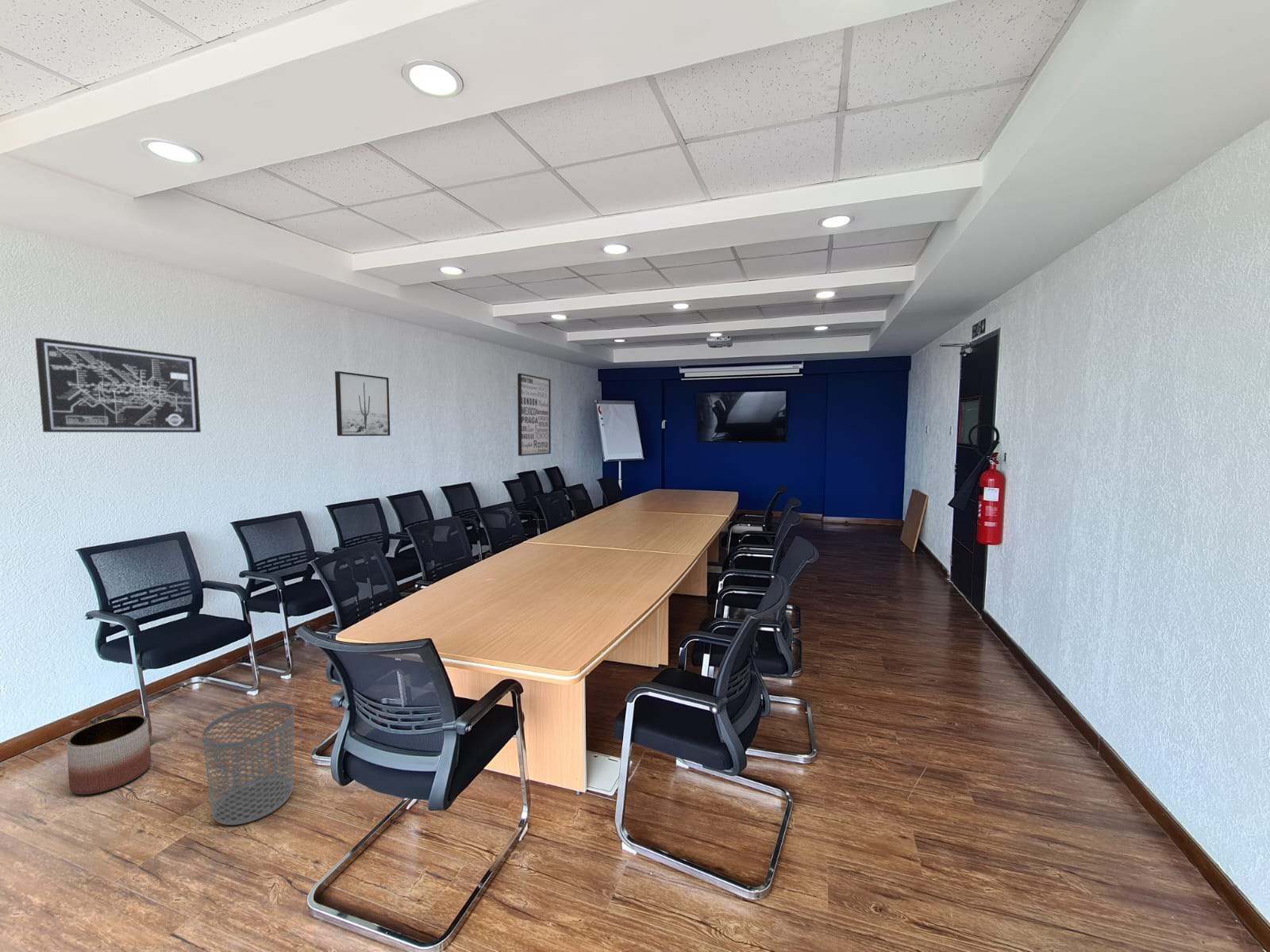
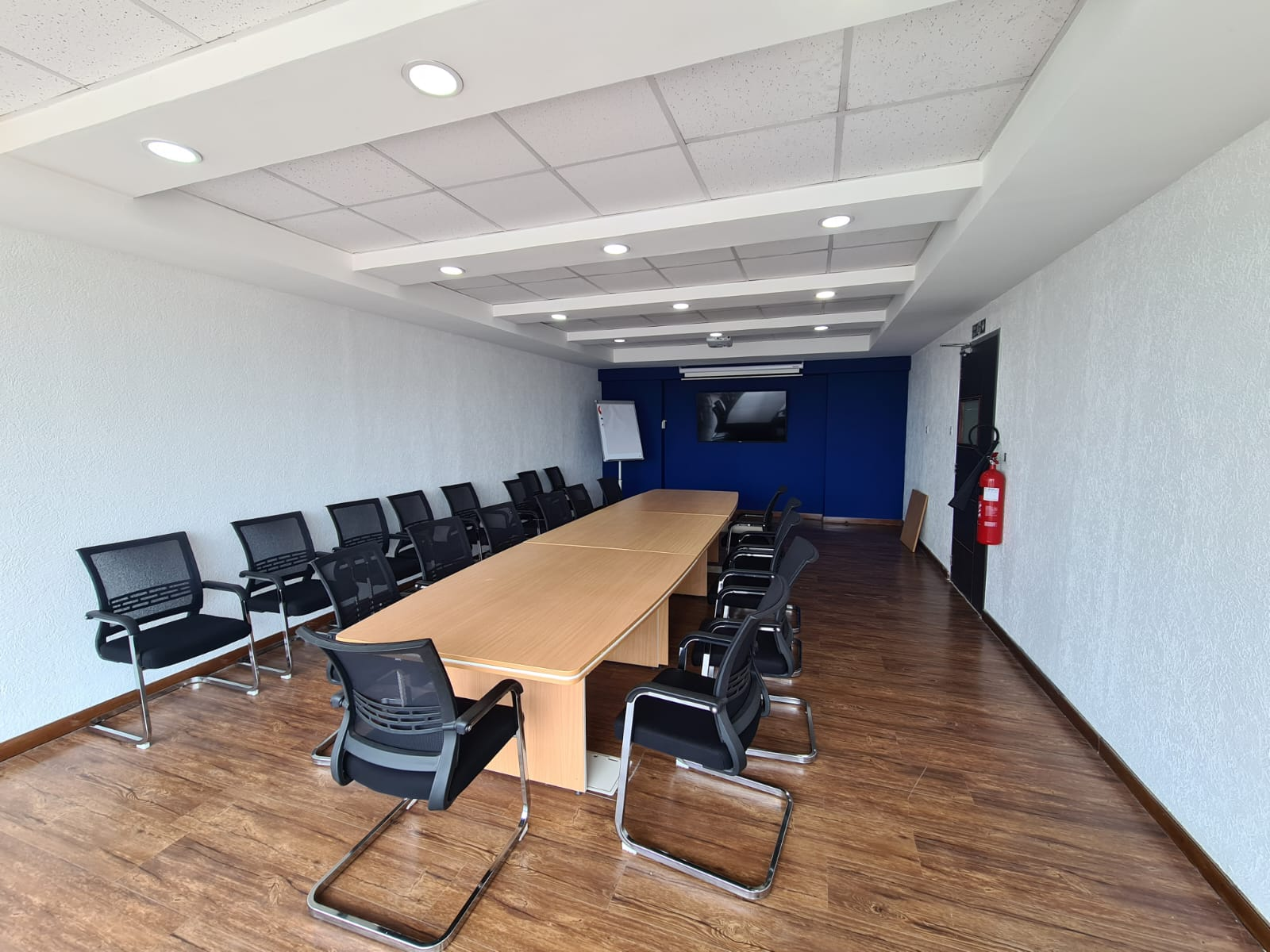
- wall art (364, 405)
- planter (110, 753)
- wall art (535, 416)
- waste bin (252, 762)
- wall art (127, 390)
